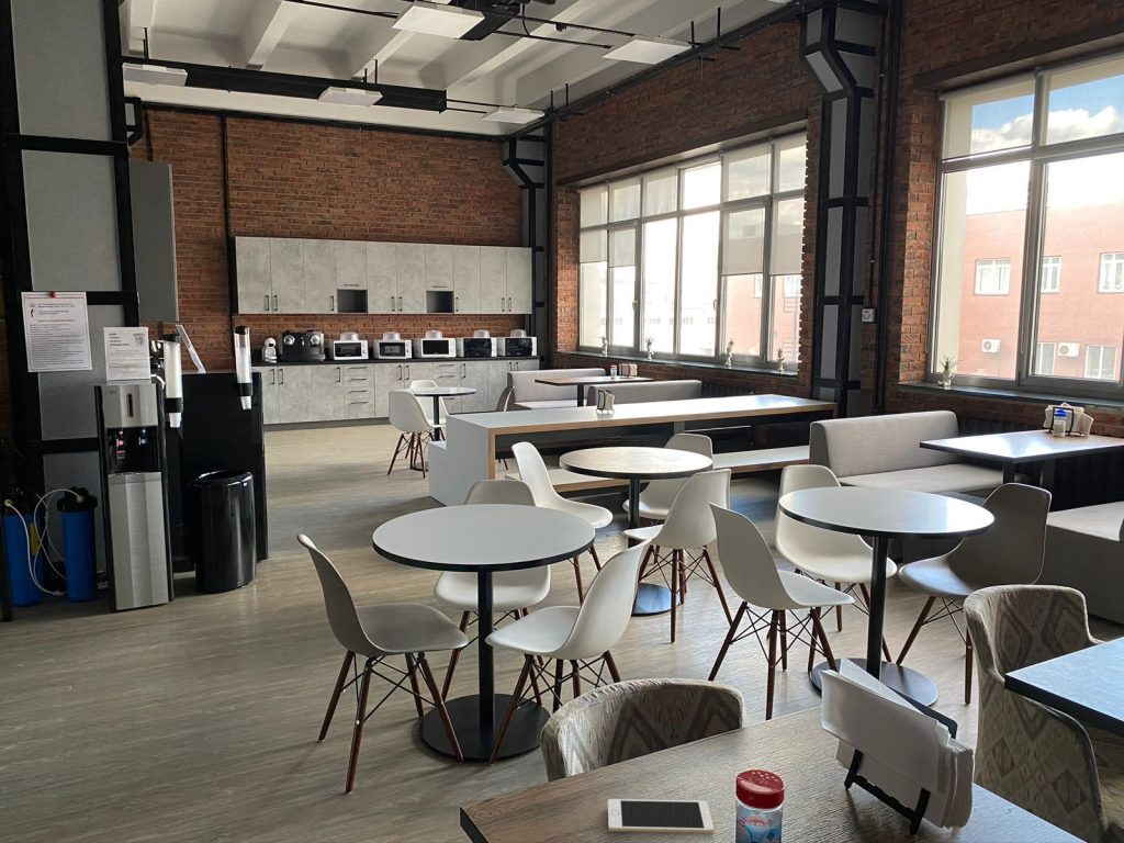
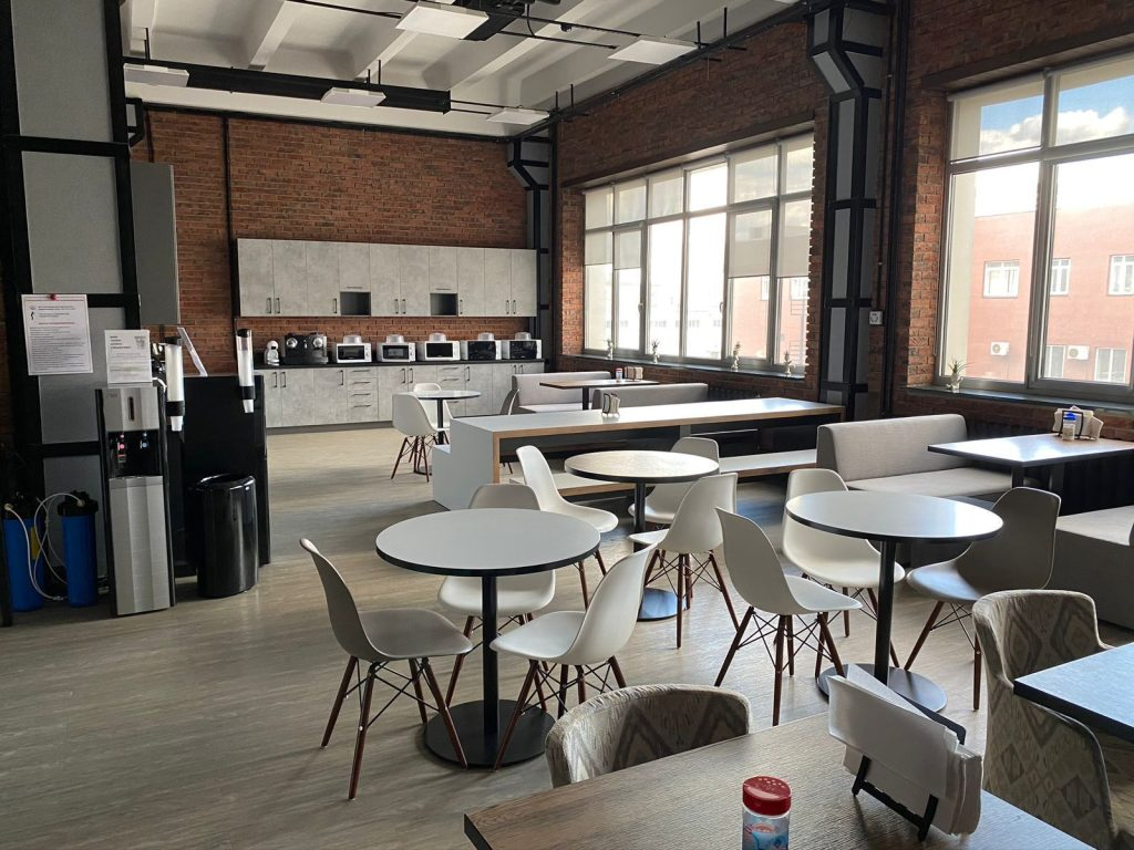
- cell phone (659, 816)
